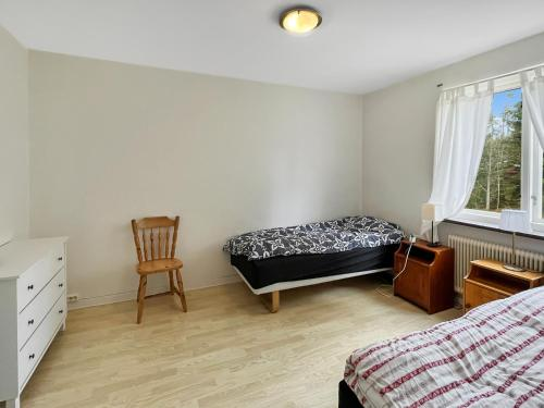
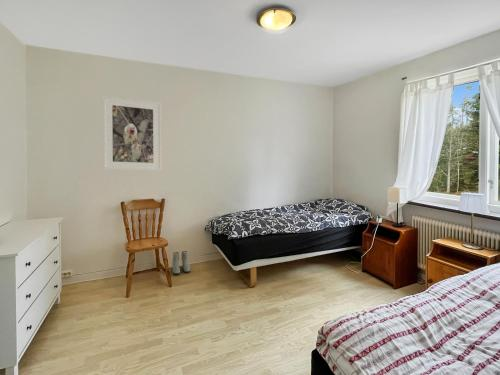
+ boots (182, 261)
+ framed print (133, 134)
